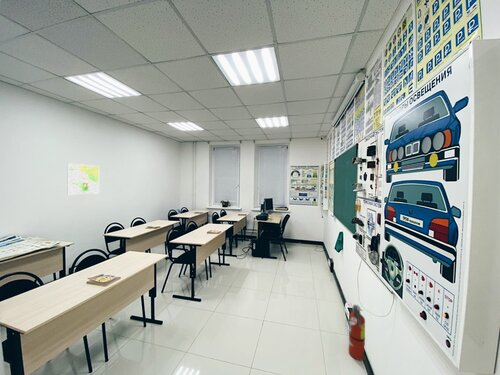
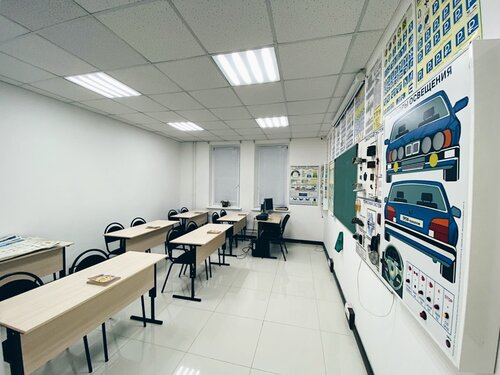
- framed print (84, 179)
- fire extinguisher (354, 328)
